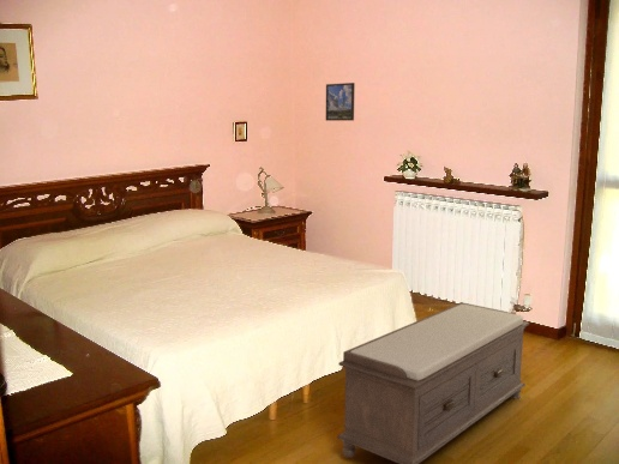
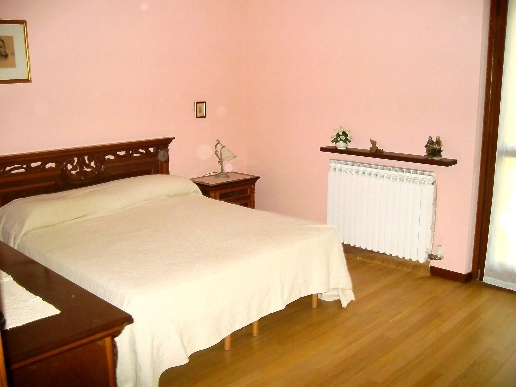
- bench (441, 379)
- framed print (339, 102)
